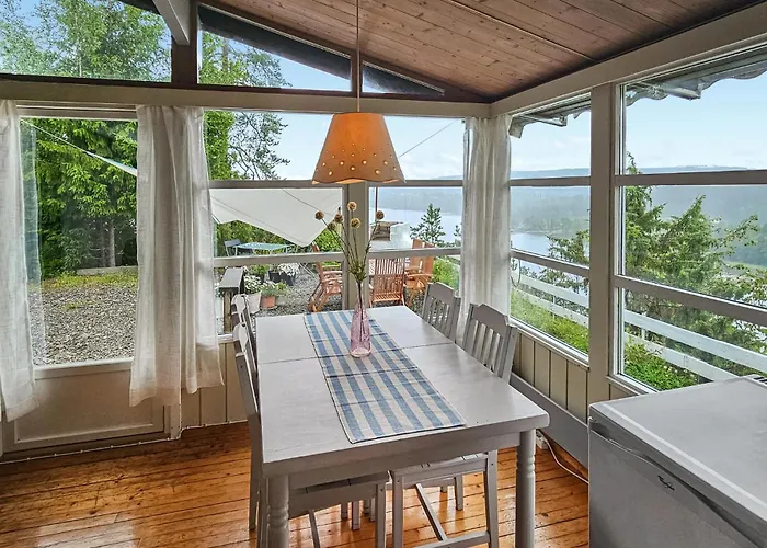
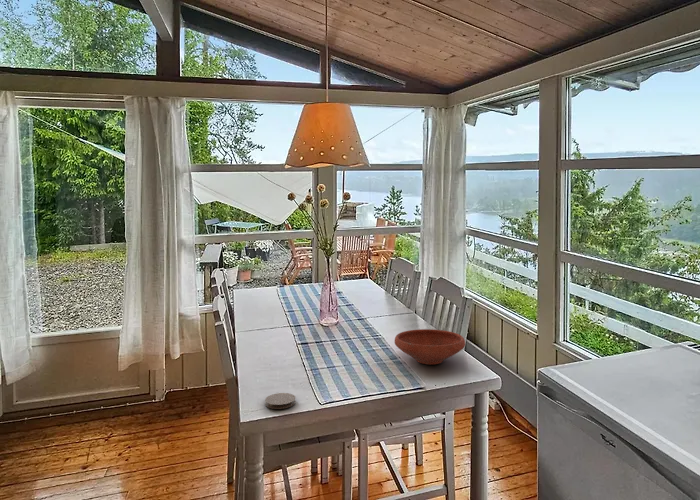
+ coaster (280, 400)
+ bowl (429, 348)
